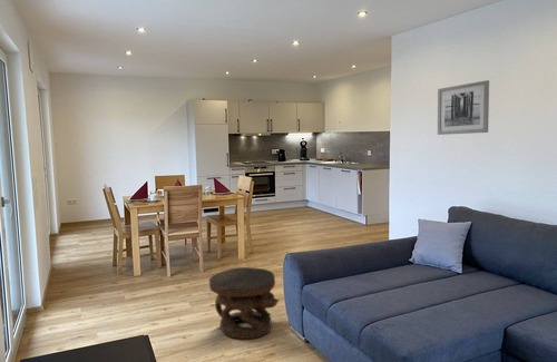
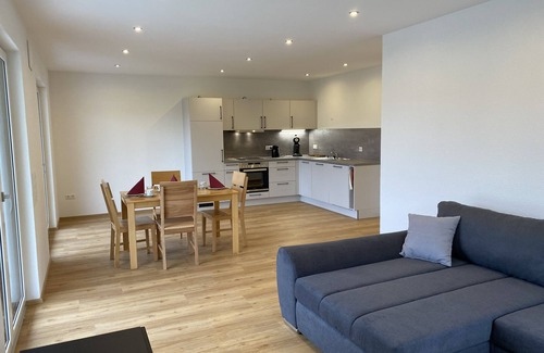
- side table (244, 301)
- wall art (461, 109)
